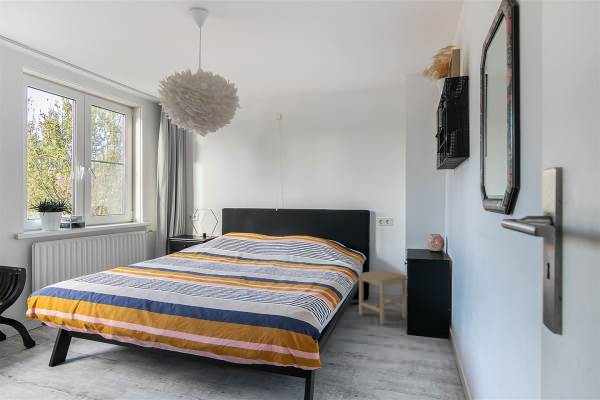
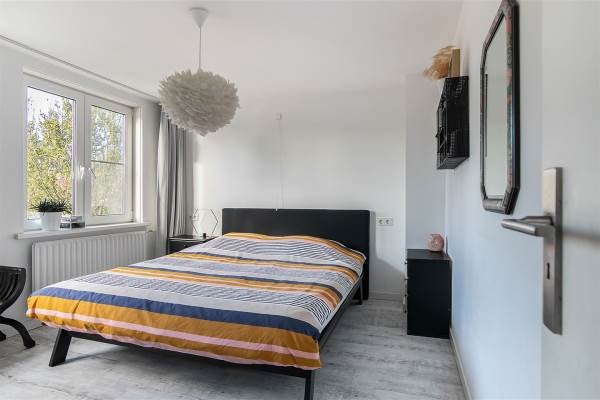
- stool (382, 295)
